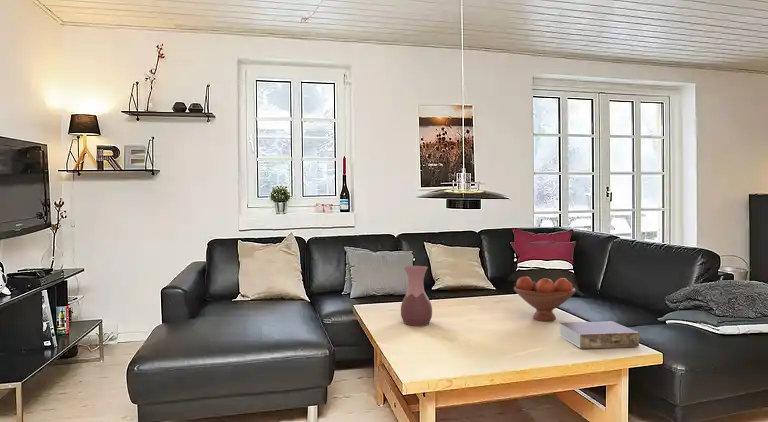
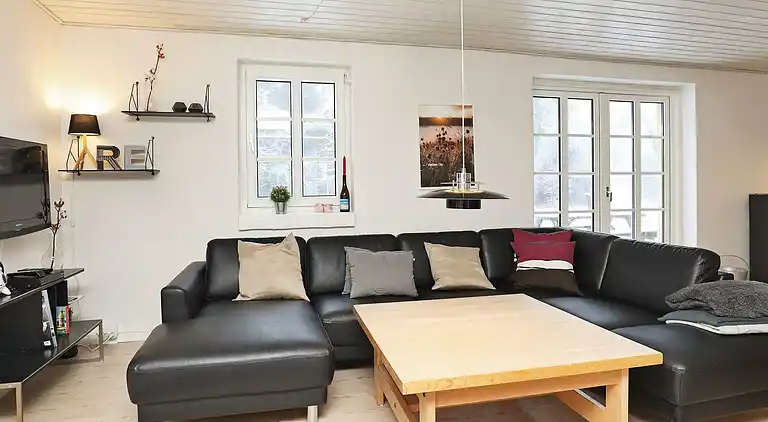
- book (597, 334)
- fruit bowl (544, 297)
- vase (416, 295)
